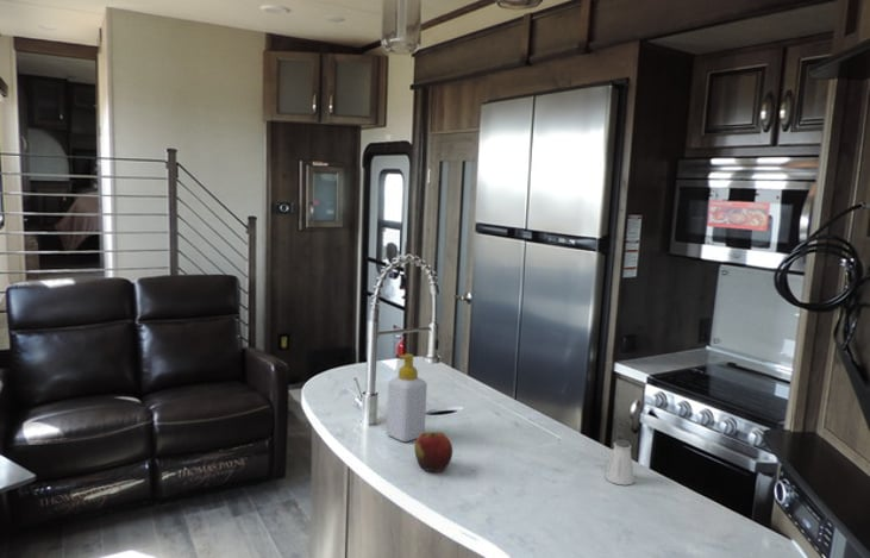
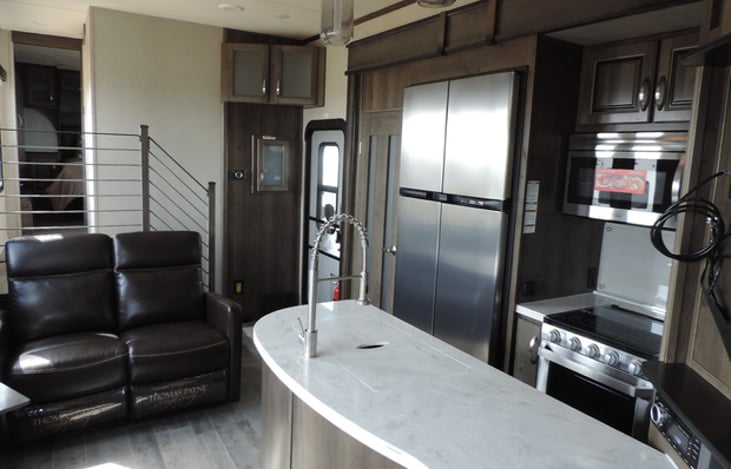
- soap bottle (407, 395)
- saltshaker (620, 460)
- apple (433, 451)
